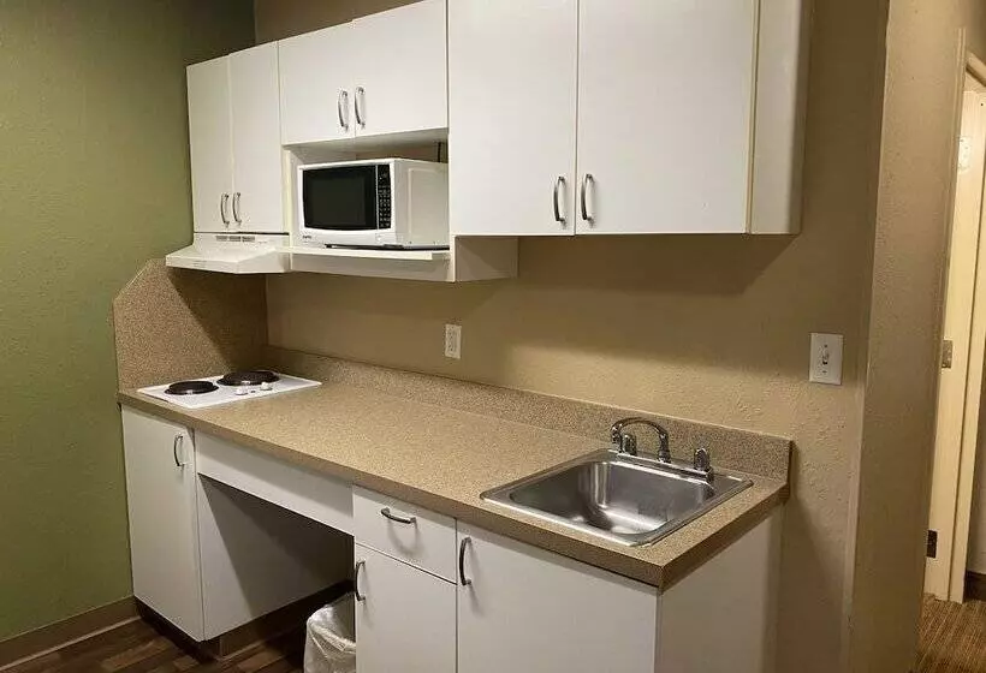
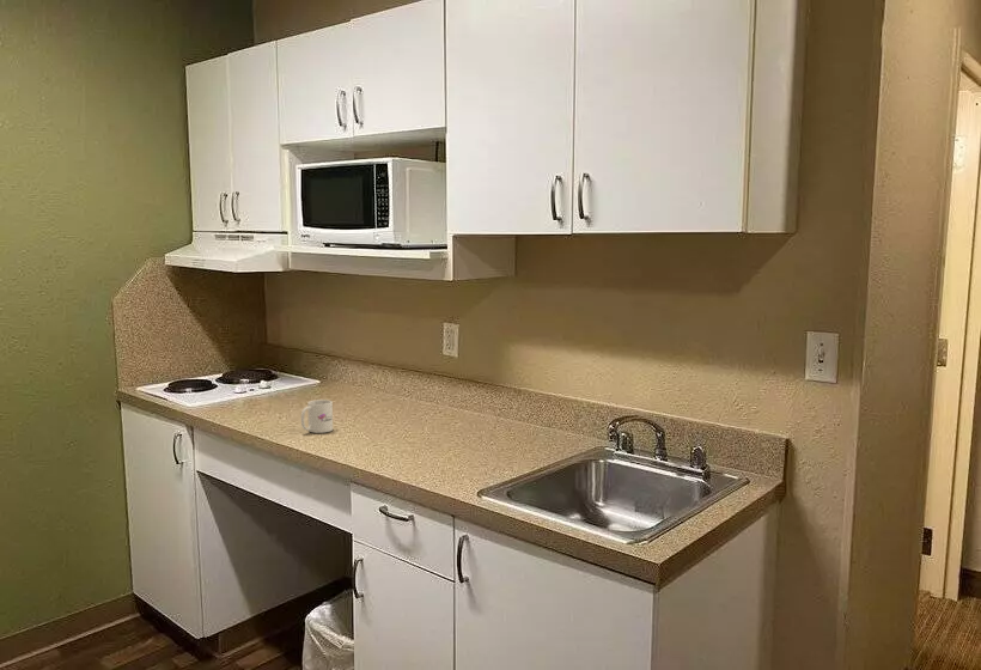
+ mug (316, 416)
